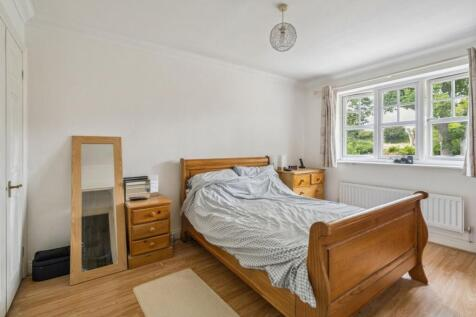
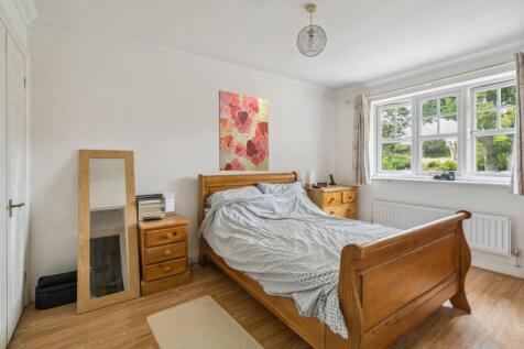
+ wall art (244, 133)
